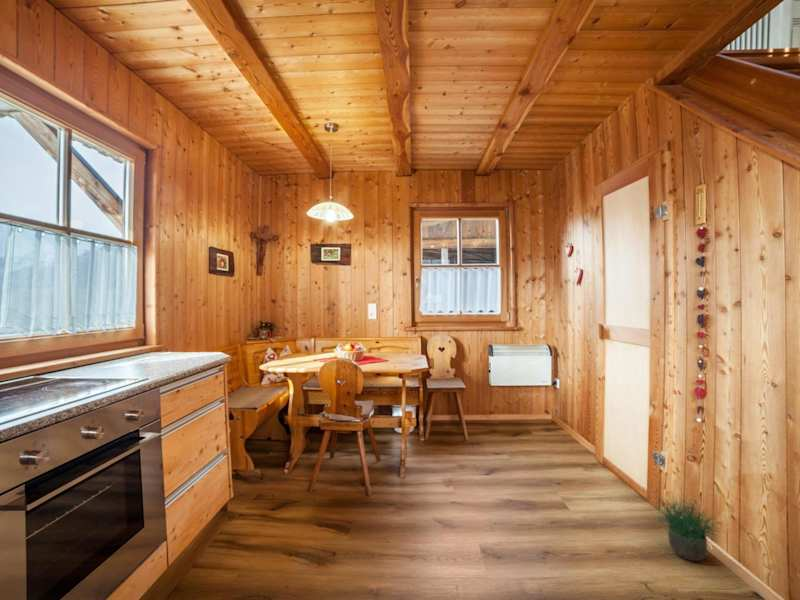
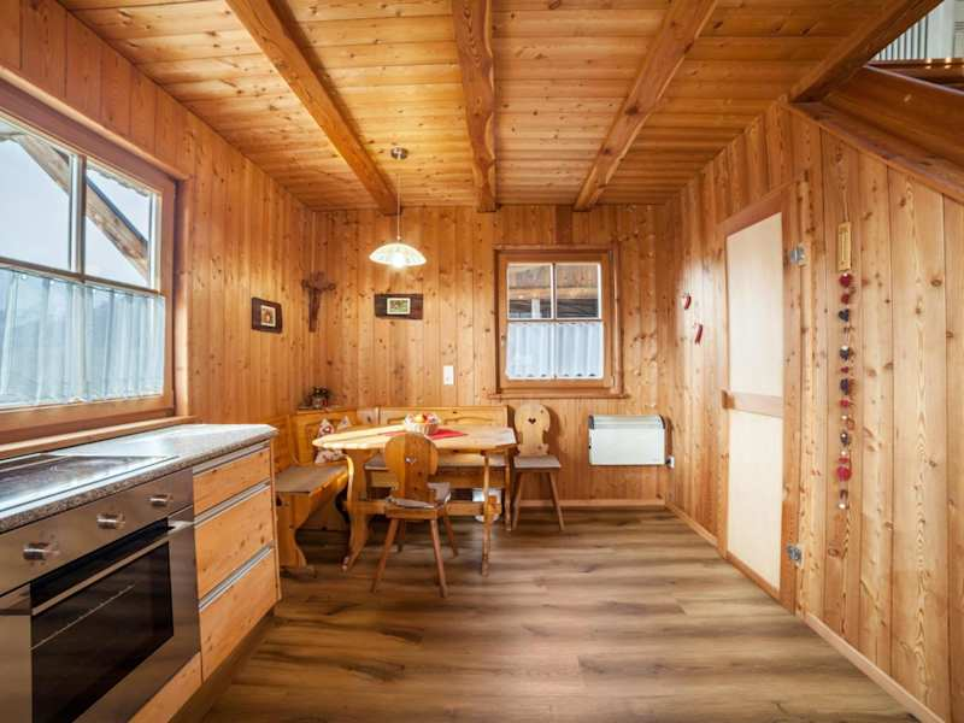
- potted plant (686, 519)
